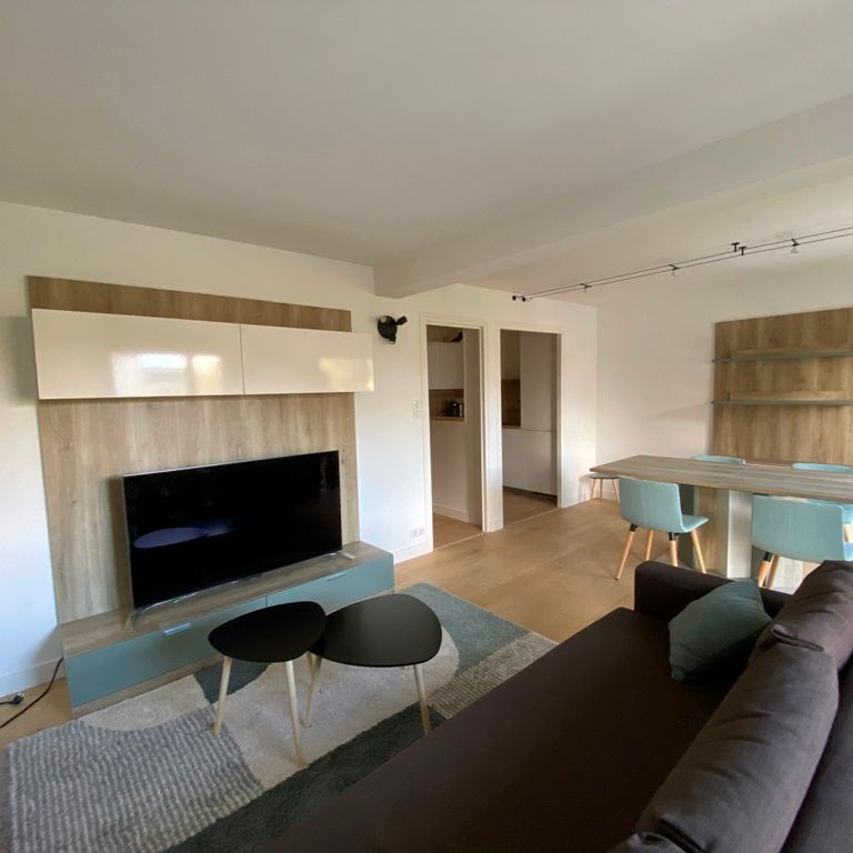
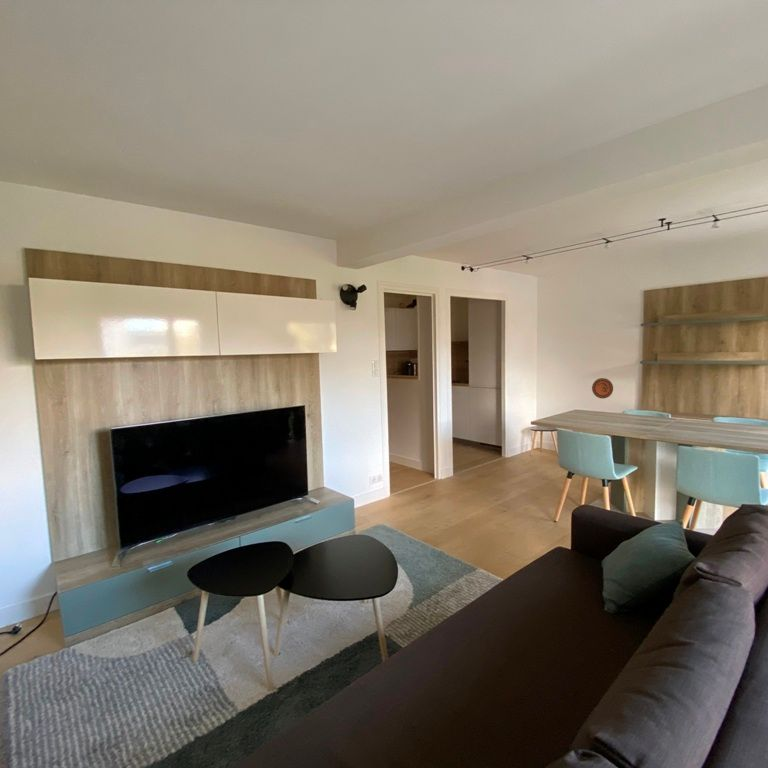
+ decorative plate (602, 388)
